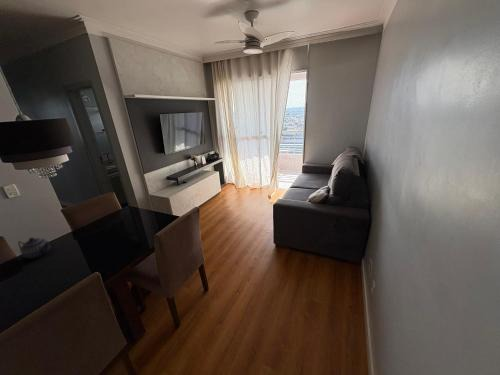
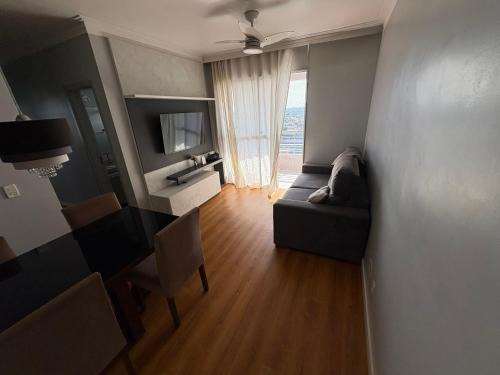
- teapot (34, 246)
